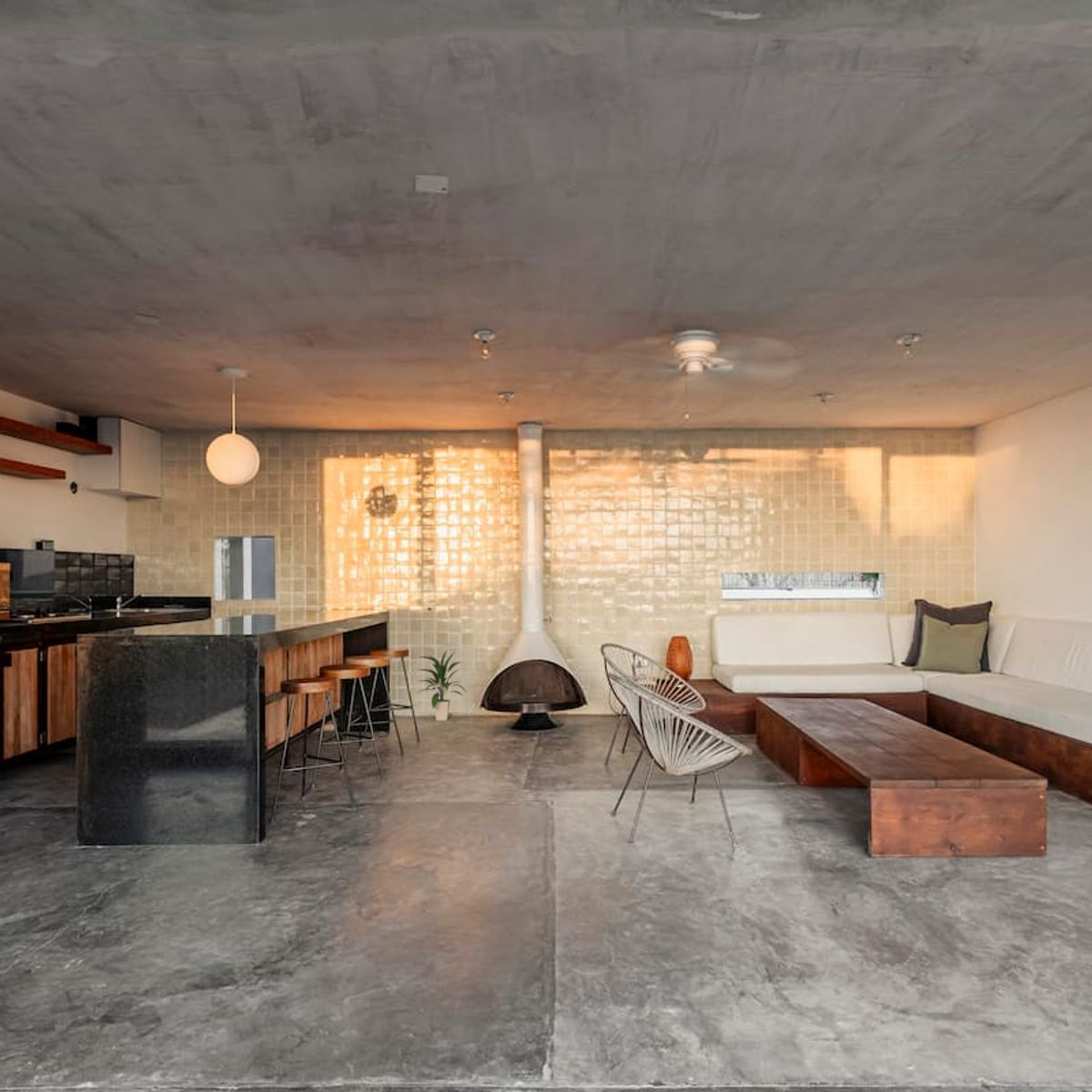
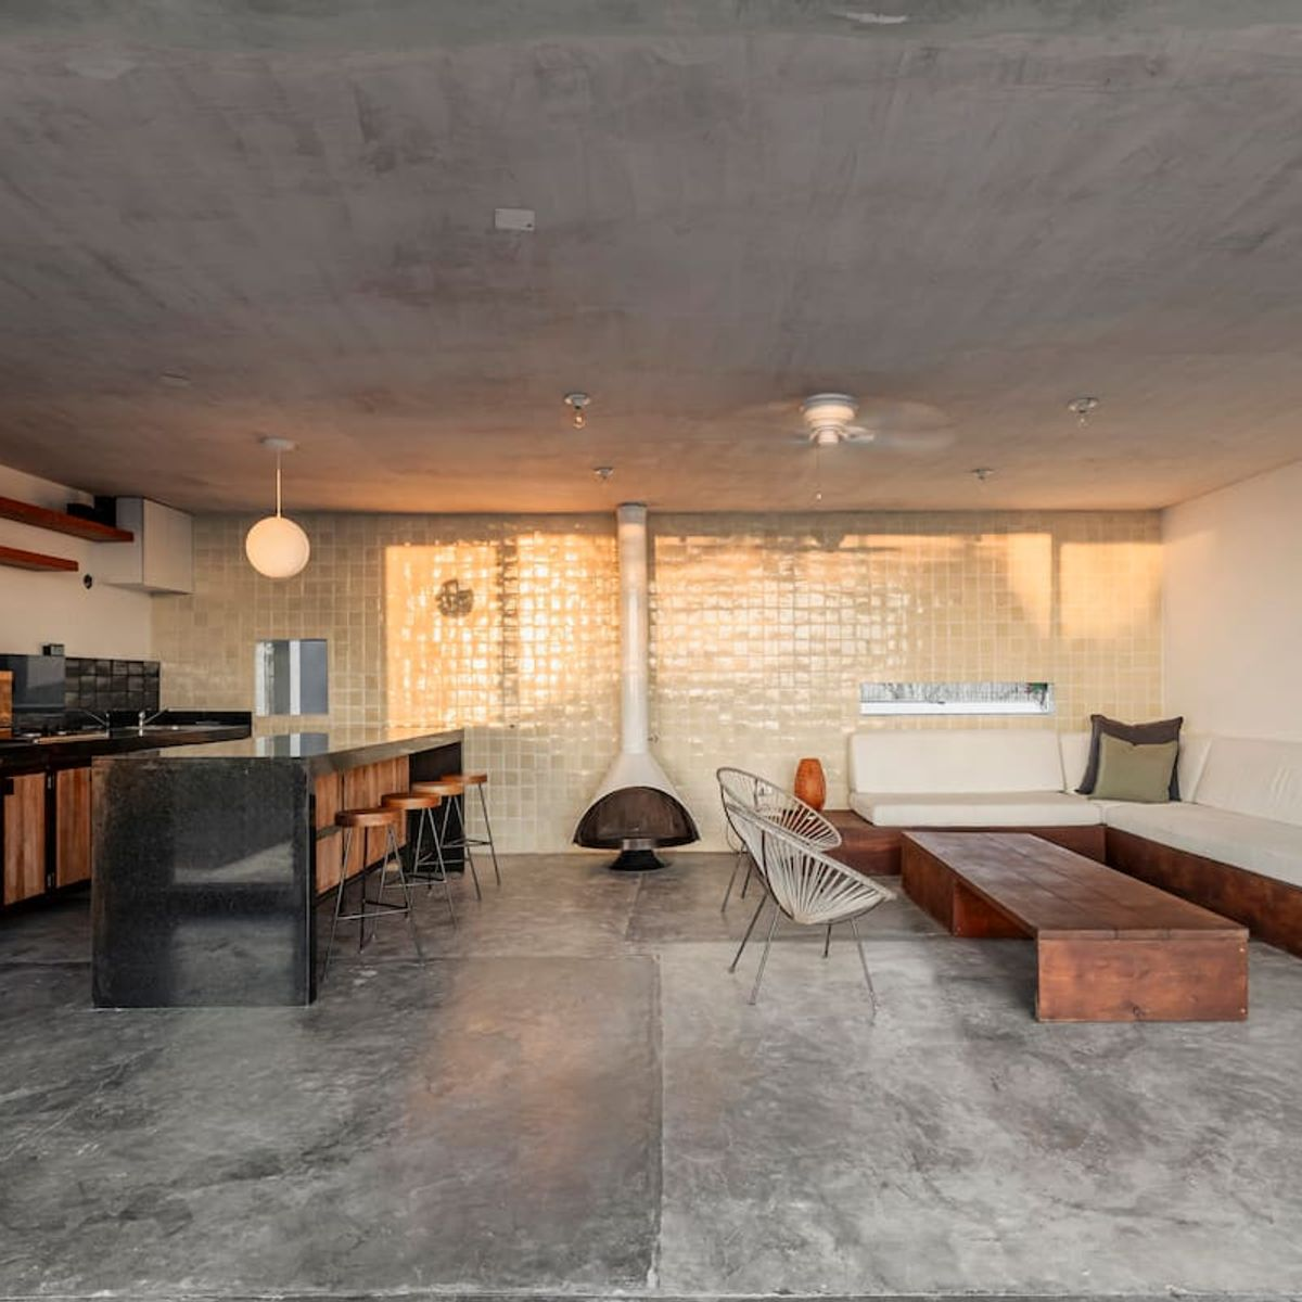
- indoor plant (440, 684)
